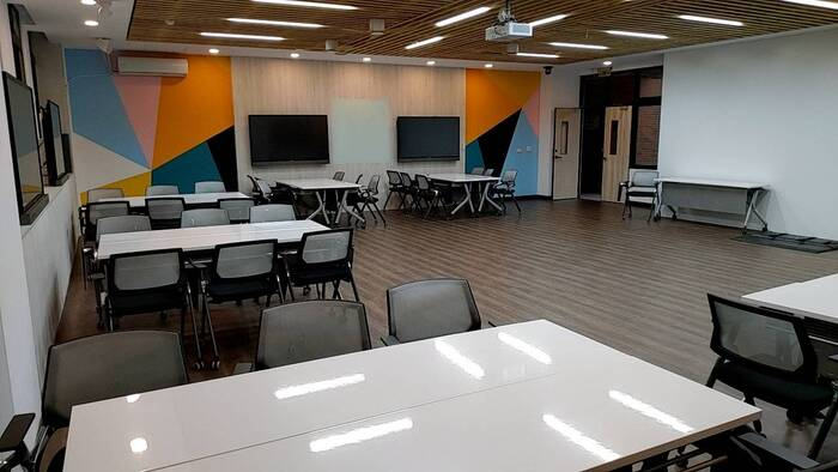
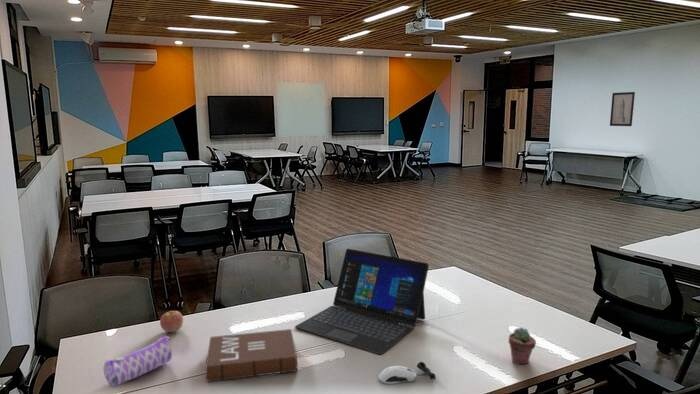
+ potted succulent (521, 344)
+ wall art (622, 109)
+ book (252, 354)
+ pencil case (138, 360)
+ computer mouse (405, 372)
+ apple (171, 321)
+ laptop (362, 294)
